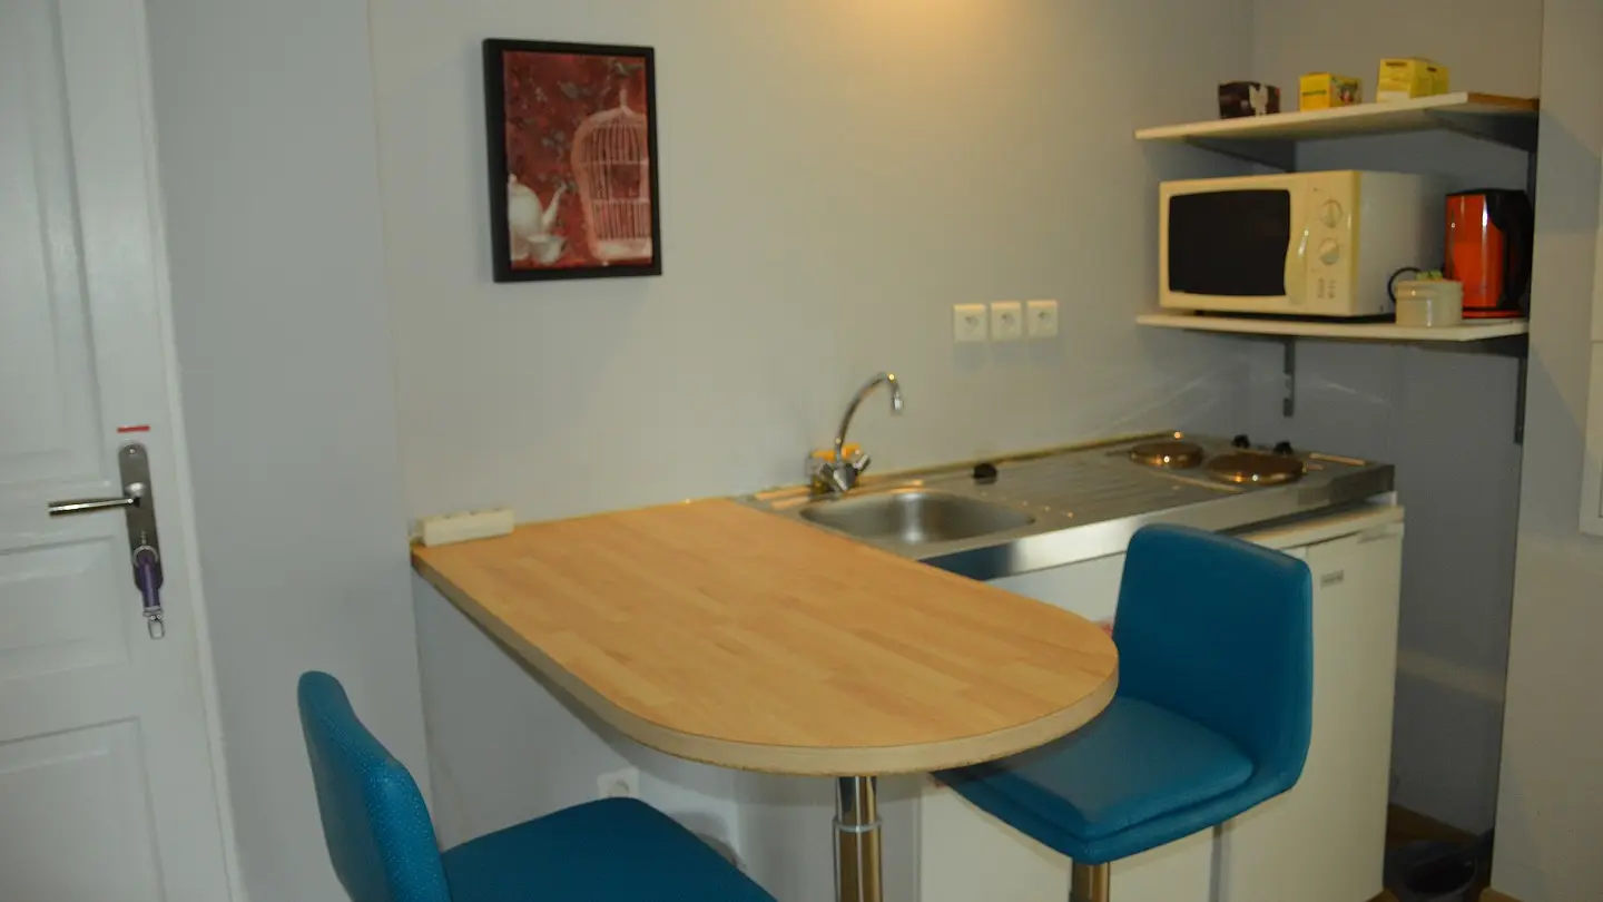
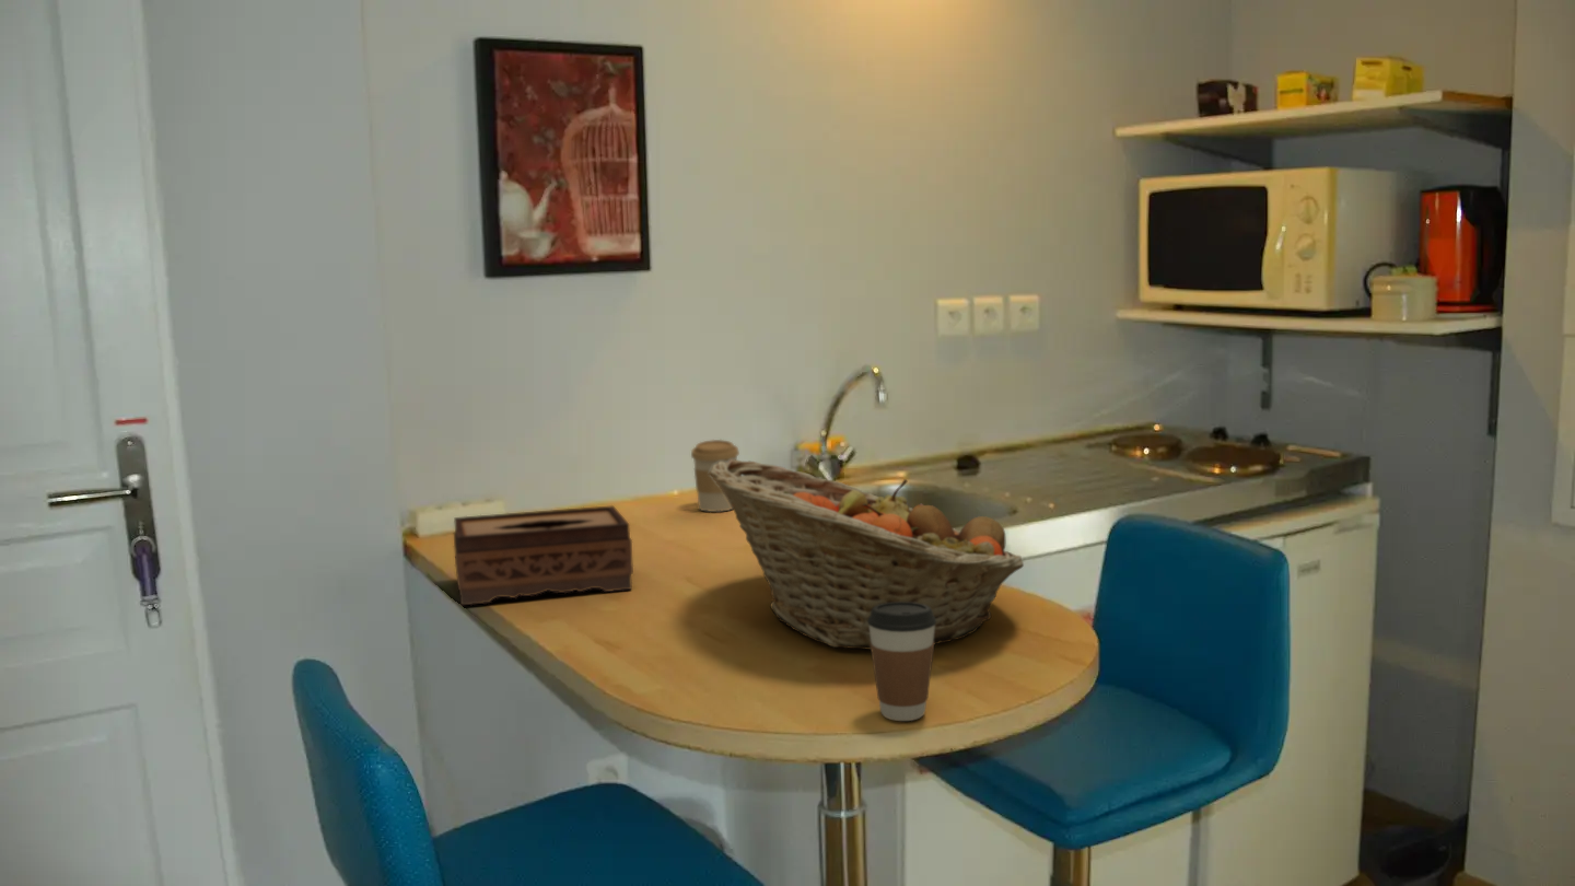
+ coffee cup (901, 660)
+ coffee cup (712, 477)
+ fruit basket (861, 539)
+ tissue box (541, 552)
